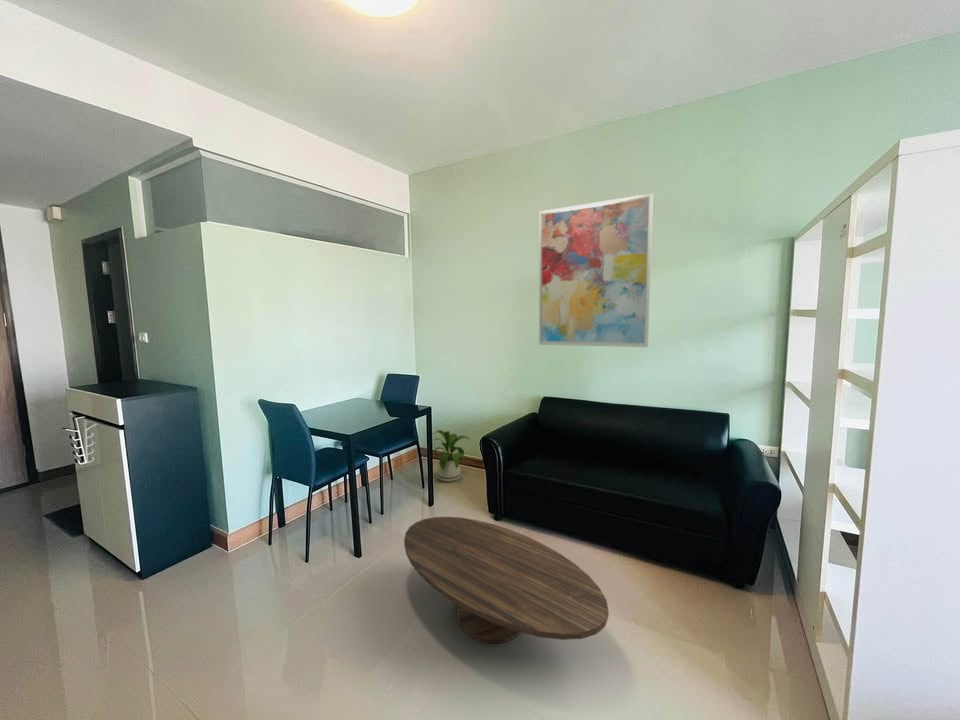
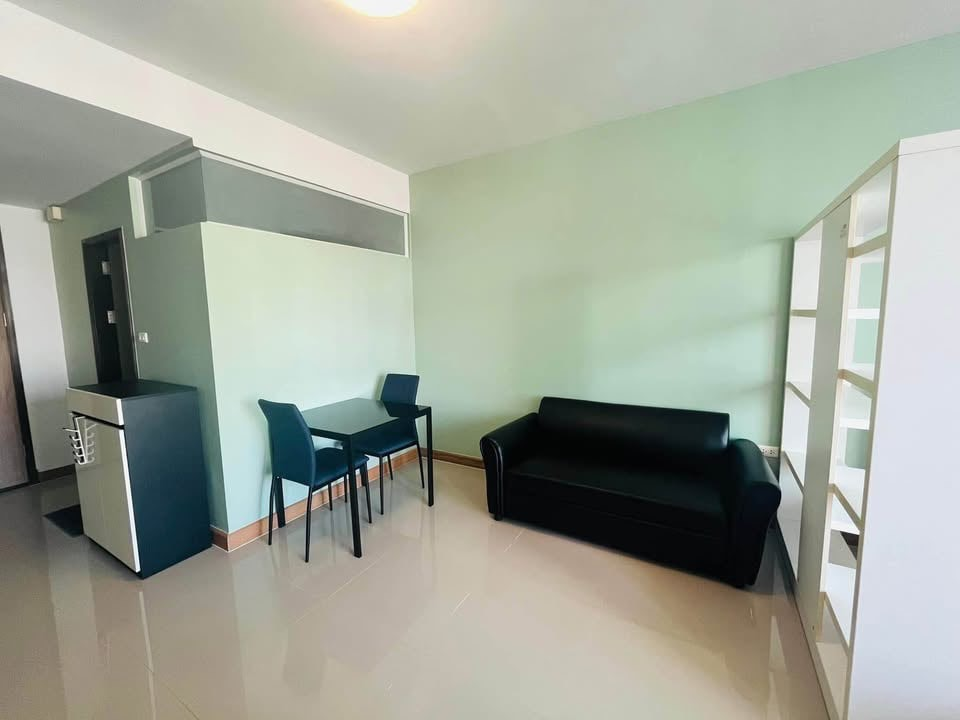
- house plant (452, 450)
- coffee table (492, 587)
- wall art (591, 276)
